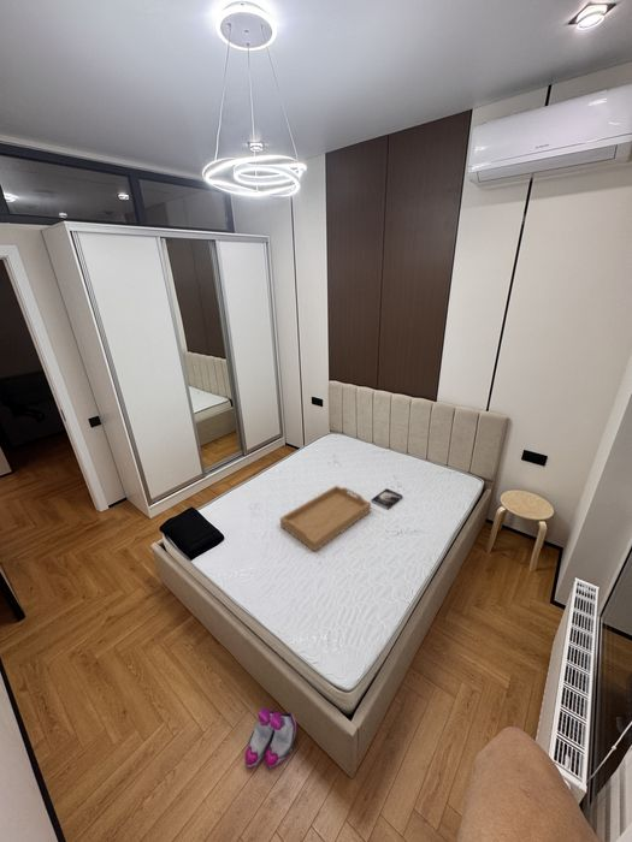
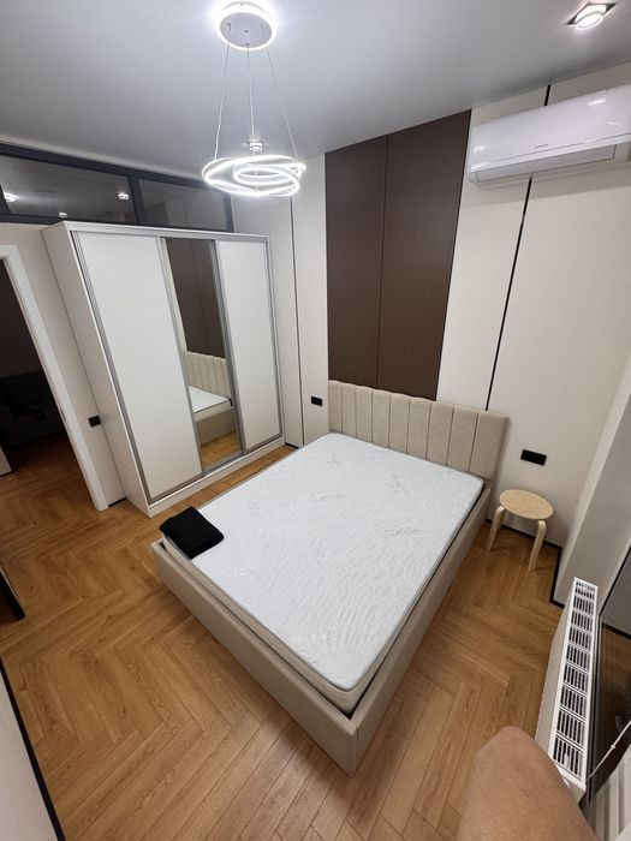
- book (386, 498)
- serving tray (326, 512)
- boots (270, 731)
